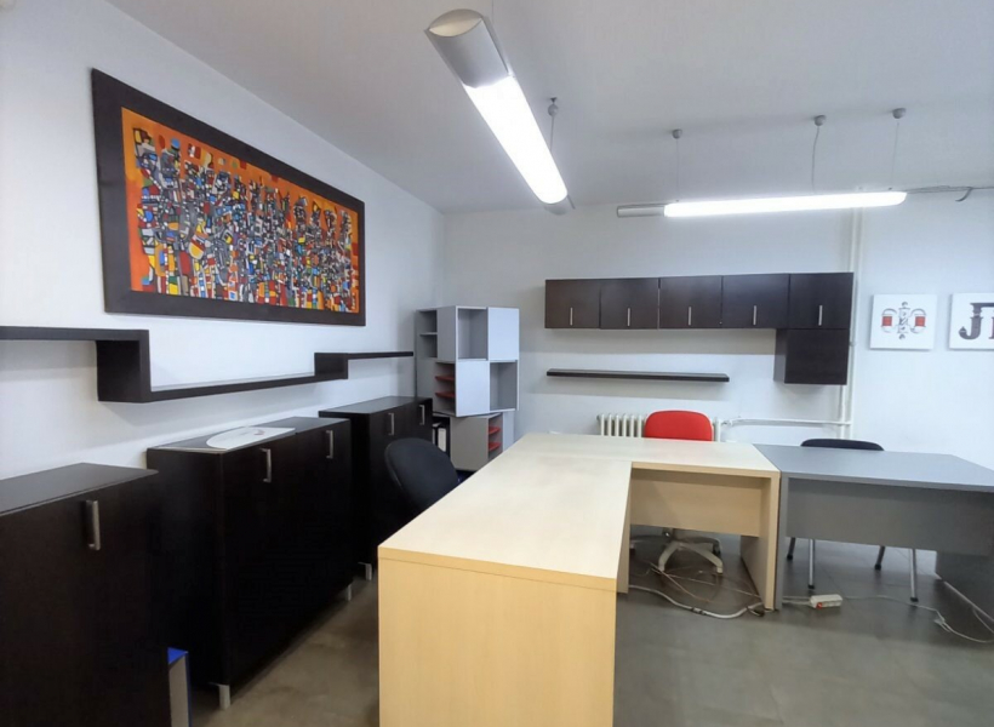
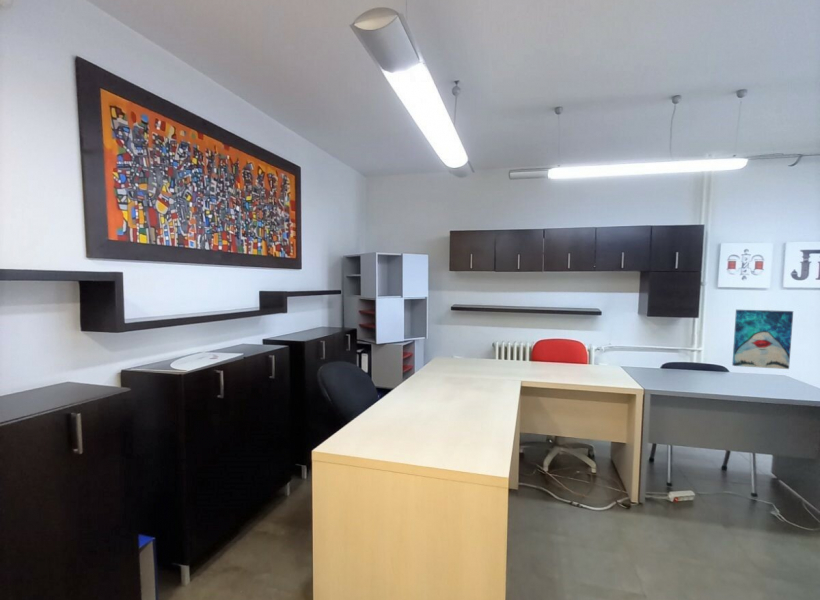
+ wall art (762, 338)
